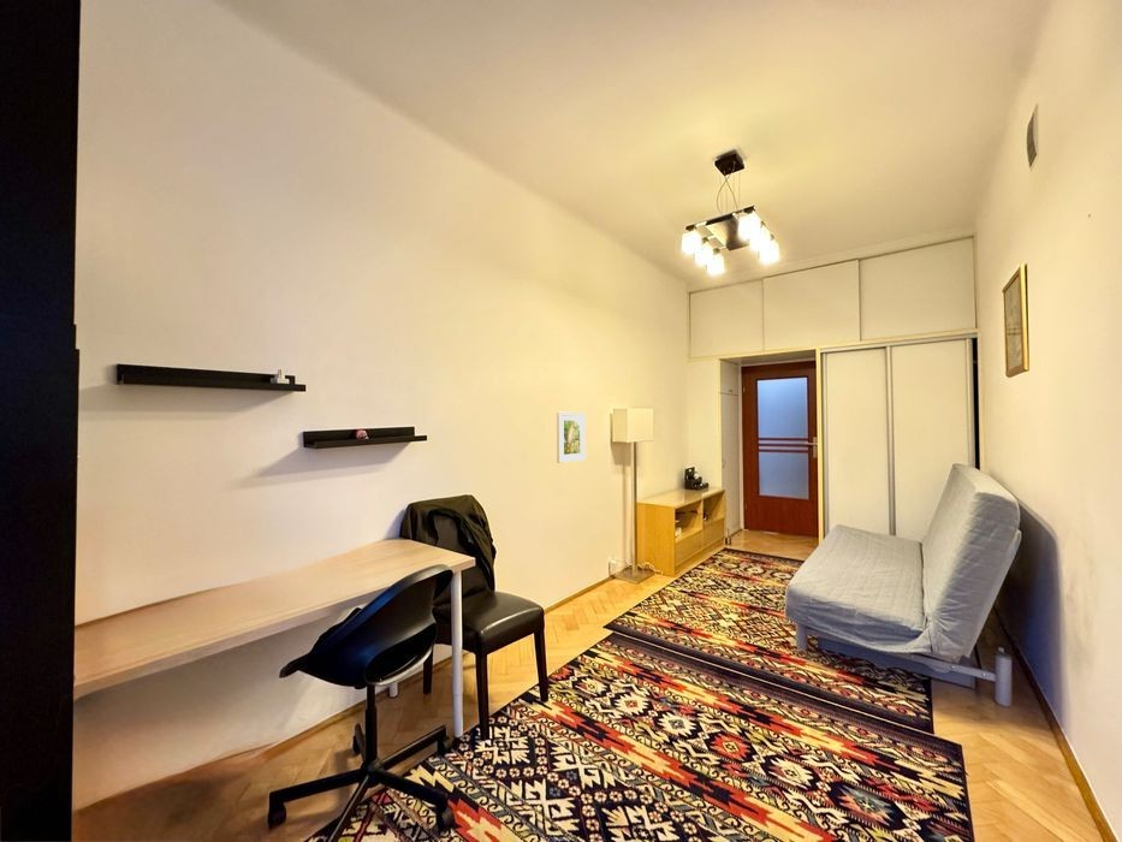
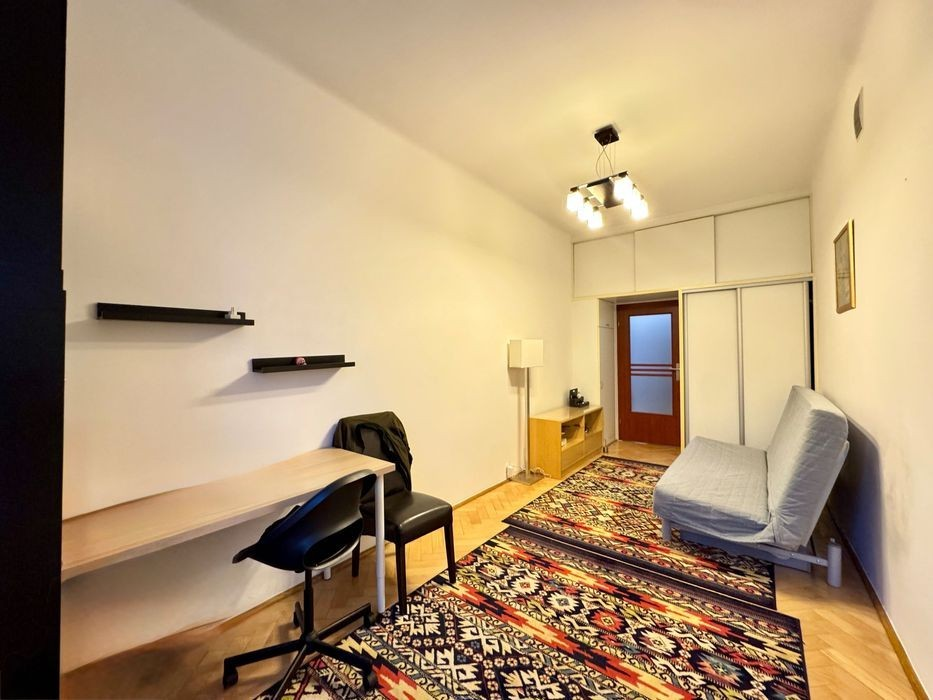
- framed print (571, 437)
